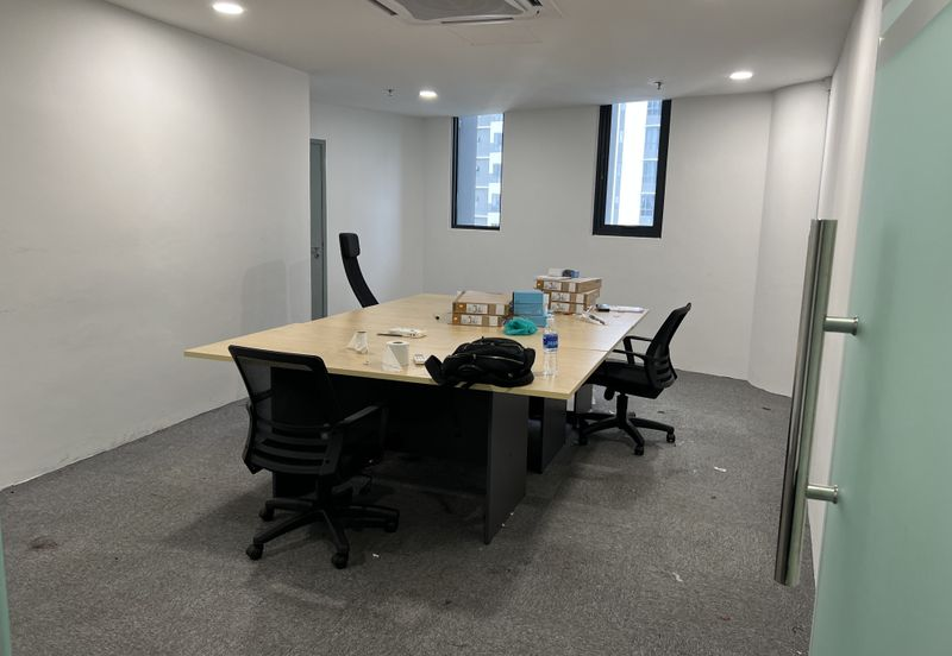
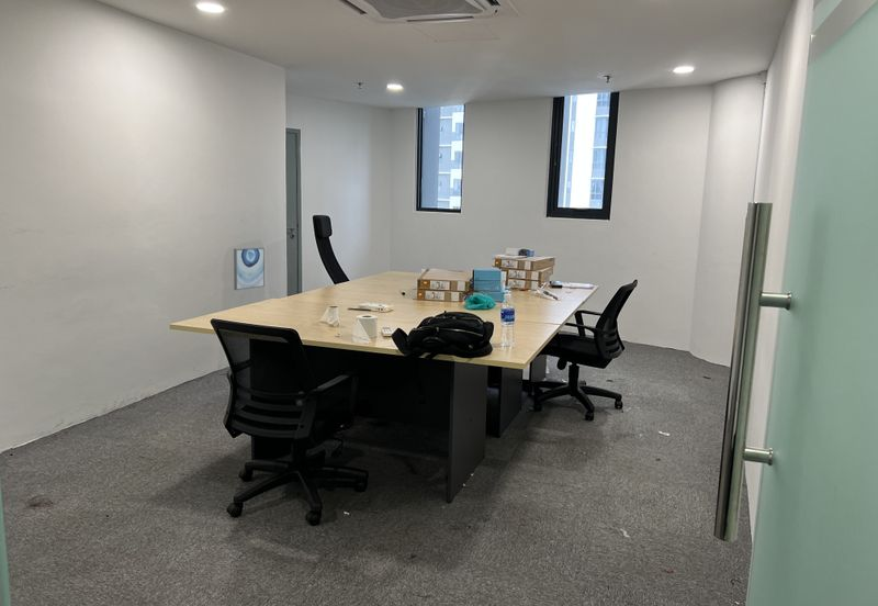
+ wall art (249, 268)
